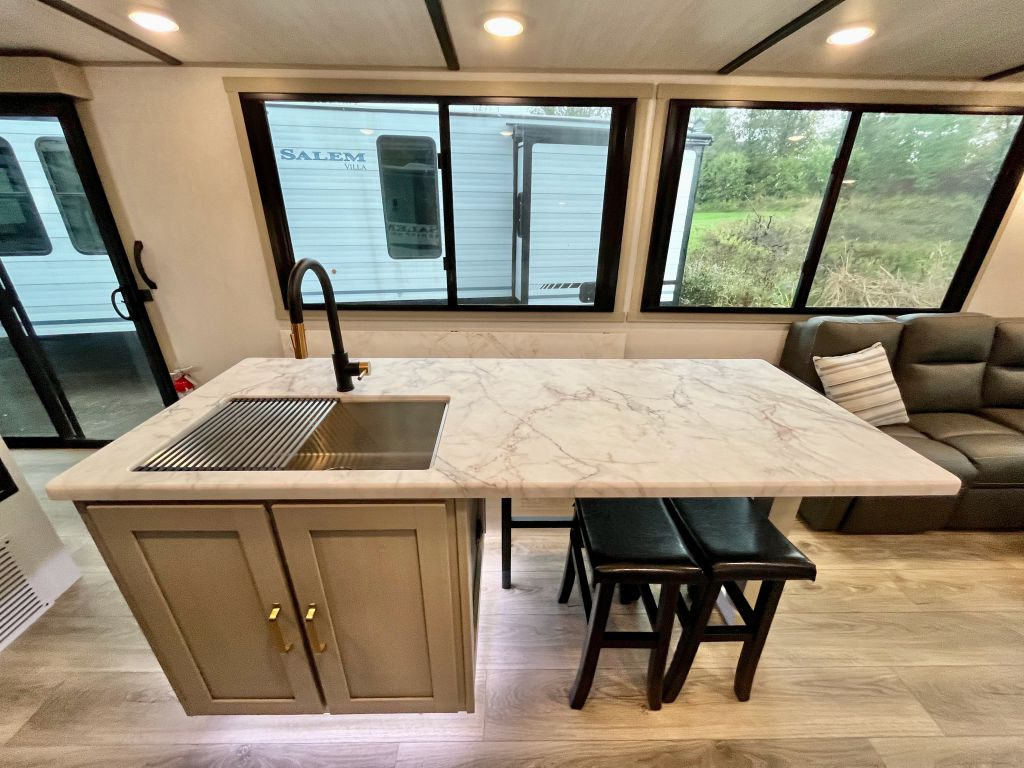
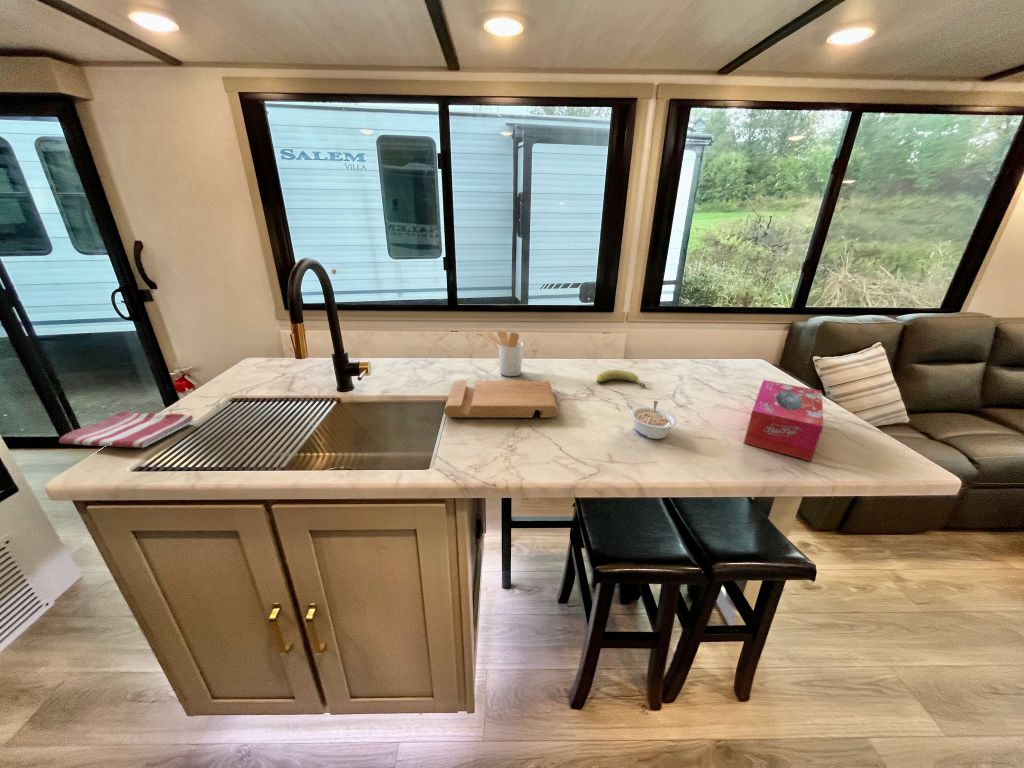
+ legume (651, 421)
+ fruit (620, 377)
+ cutting board (501, 397)
+ tissue box (784, 415)
+ dish towel (131, 428)
+ utensil holder (504, 351)
